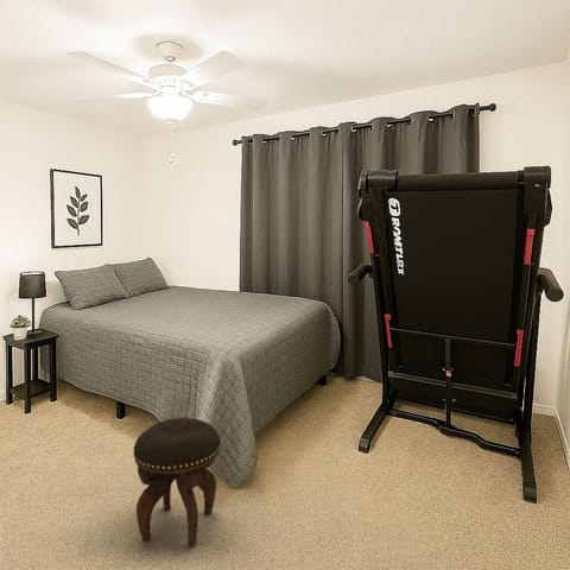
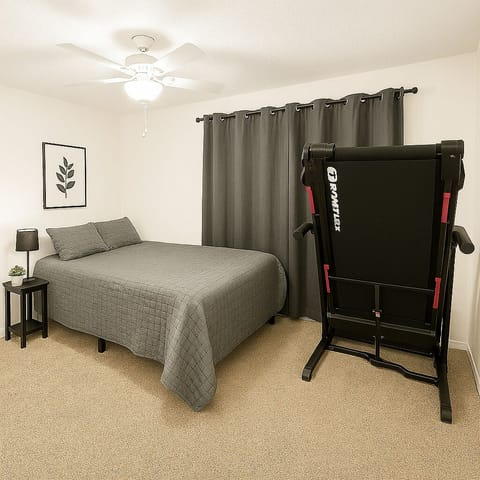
- footstool (178, 476)
